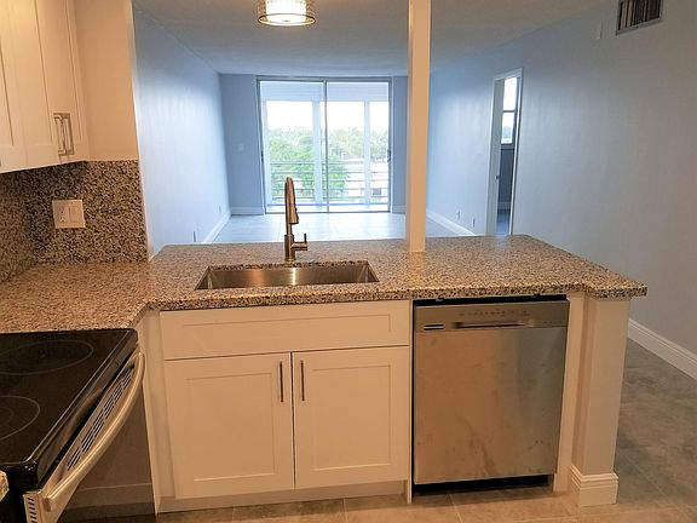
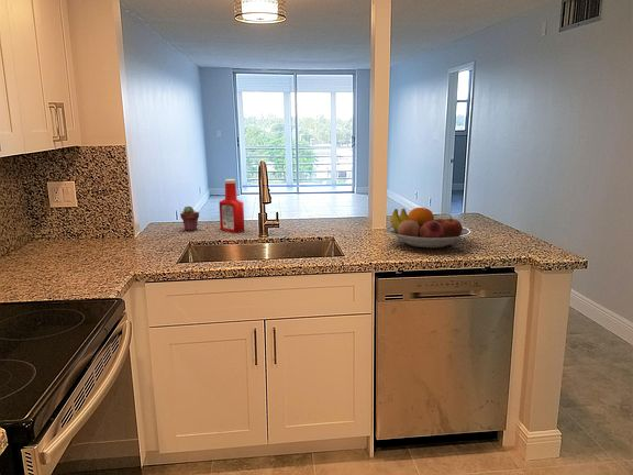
+ fruit bowl (427, 225)
+ soap bottle (231, 205)
+ potted succulent (189, 217)
